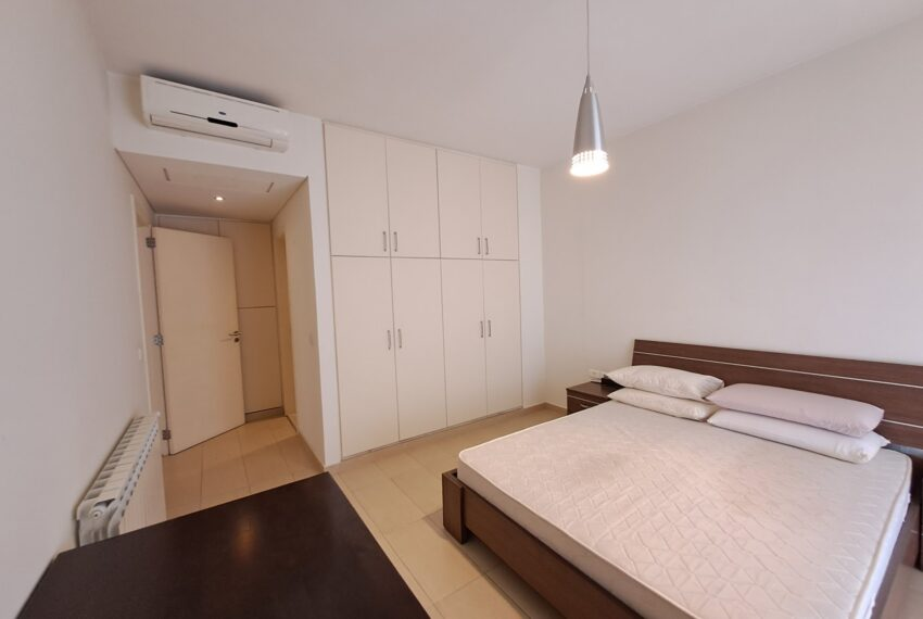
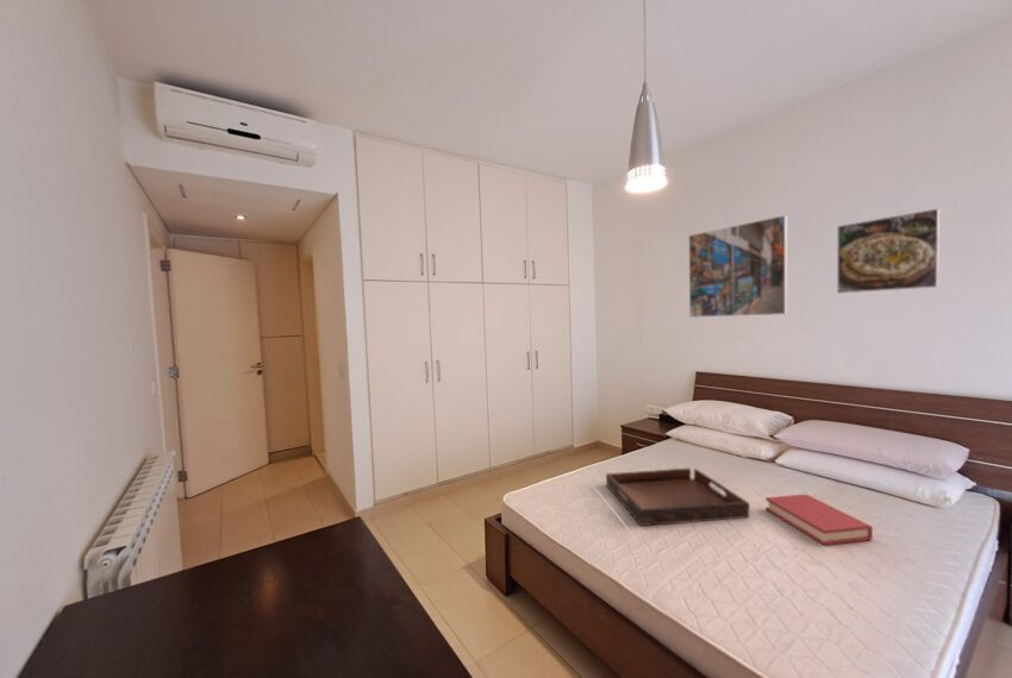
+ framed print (883, 253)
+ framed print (733, 271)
+ serving tray (670, 492)
+ hardback book (814, 516)
